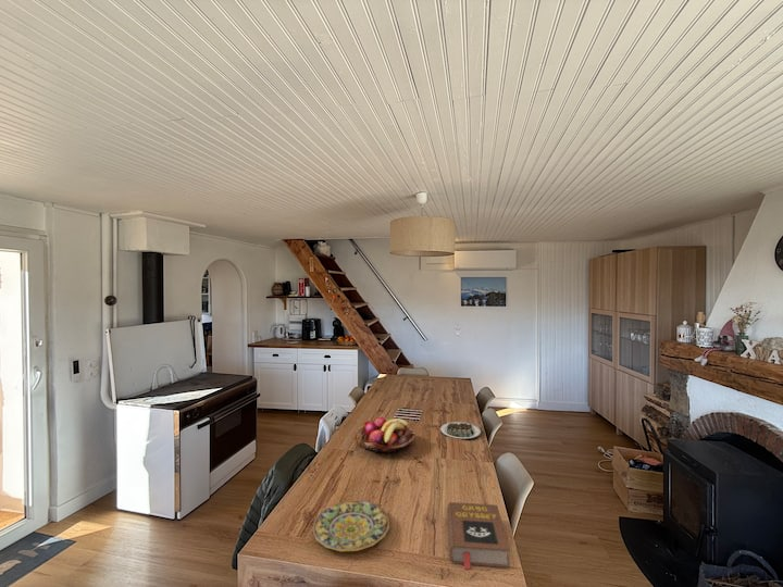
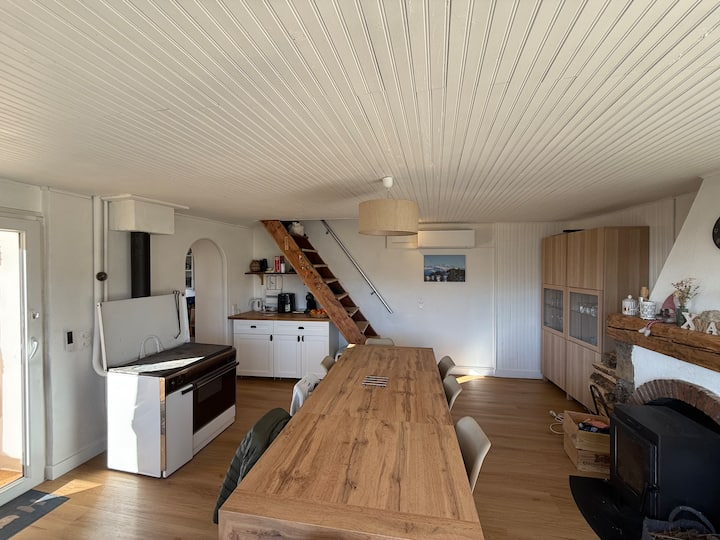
- plate (351, 526)
- book (475, 534)
- fruit basket (385, 433)
- plate (460, 429)
